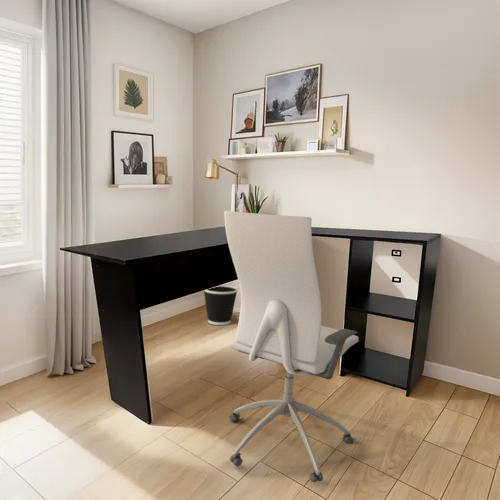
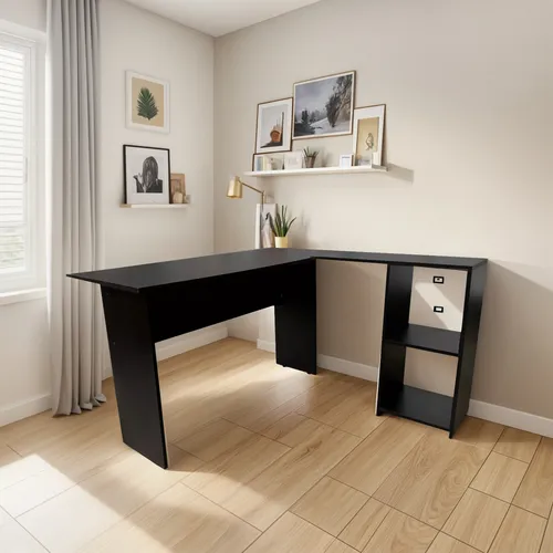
- wastebasket (219, 304)
- office chair (292, 331)
